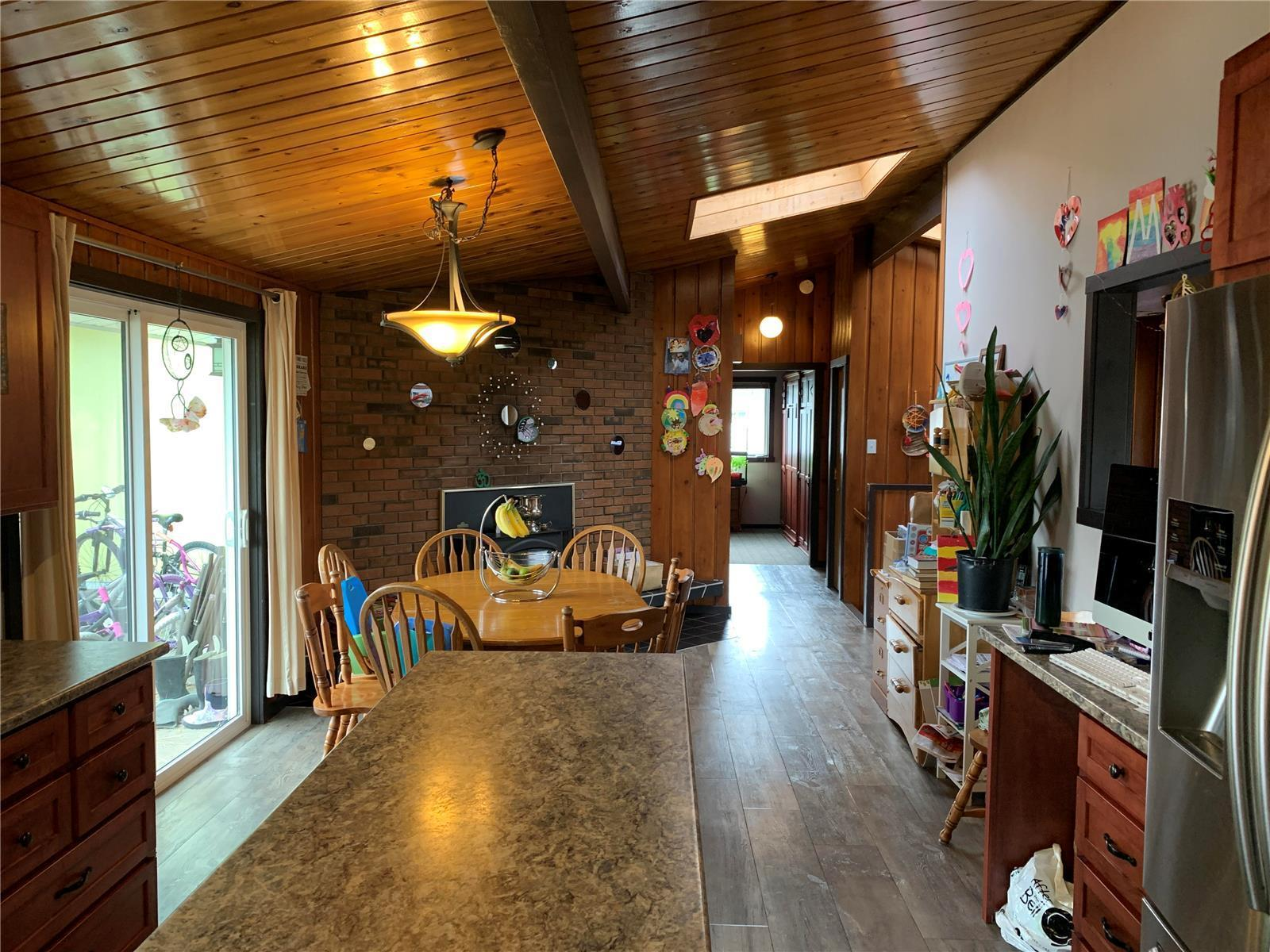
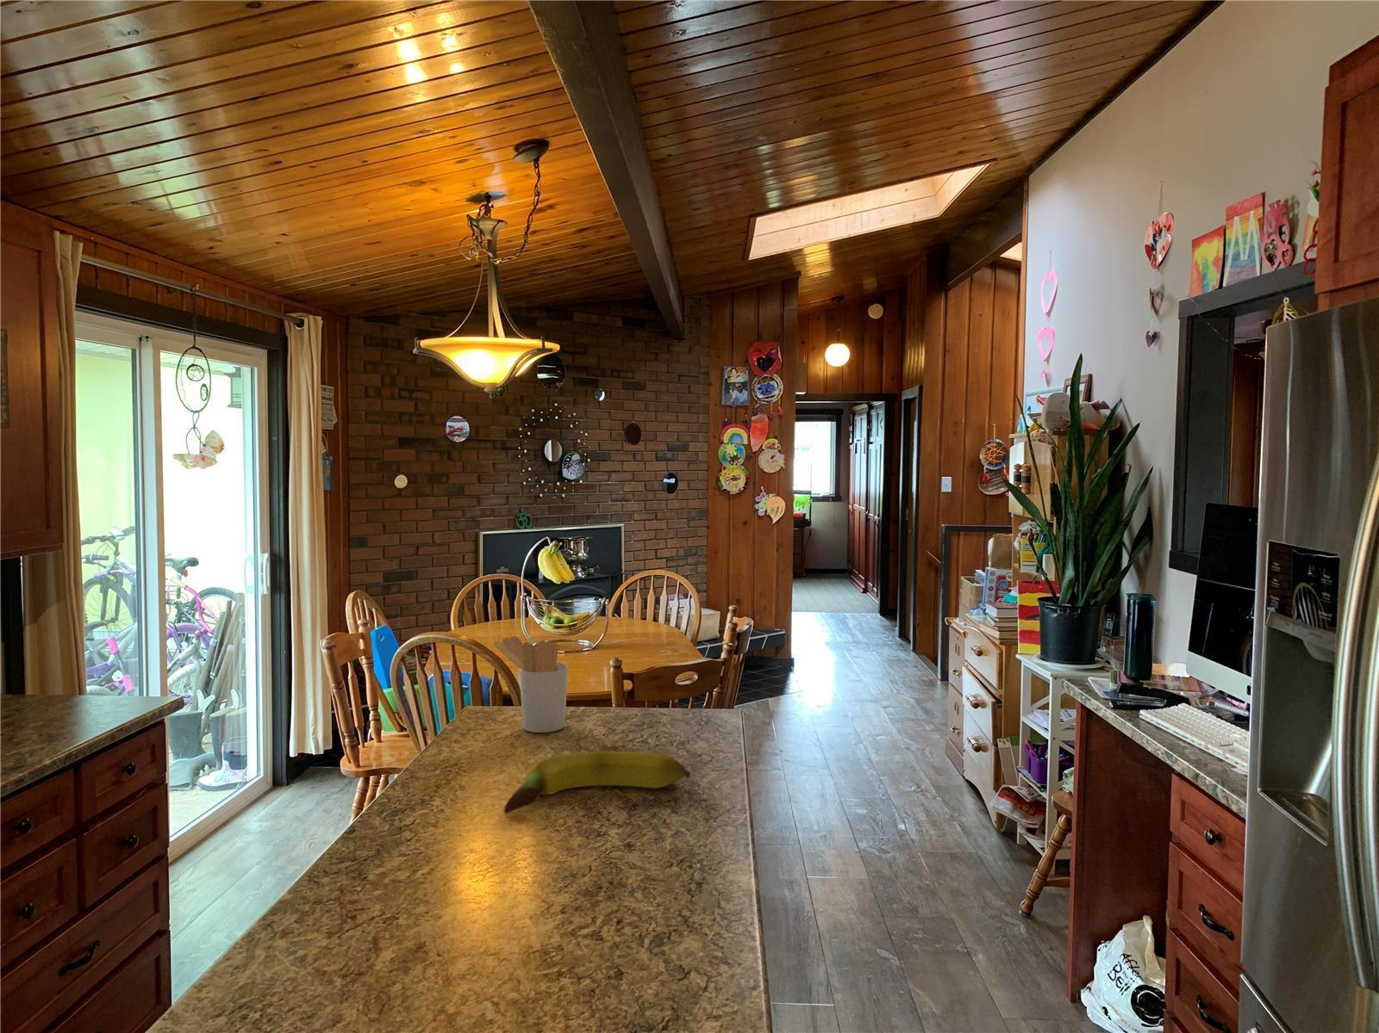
+ utensil holder (532, 681)
+ fruit (600, 777)
